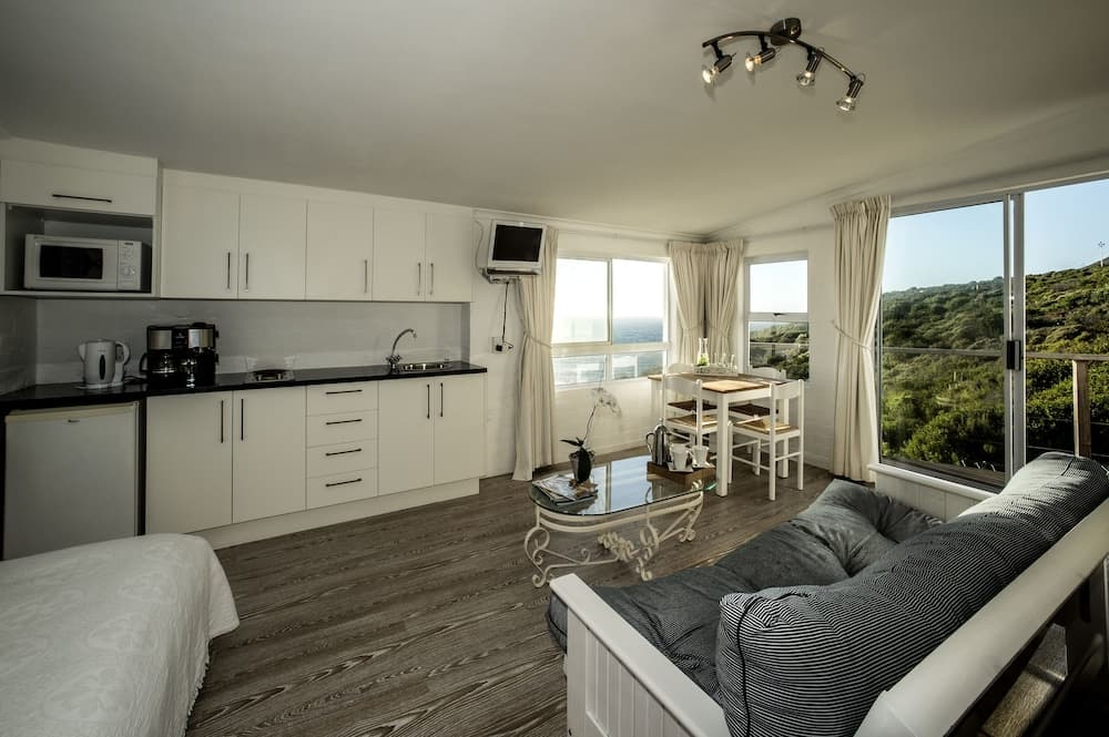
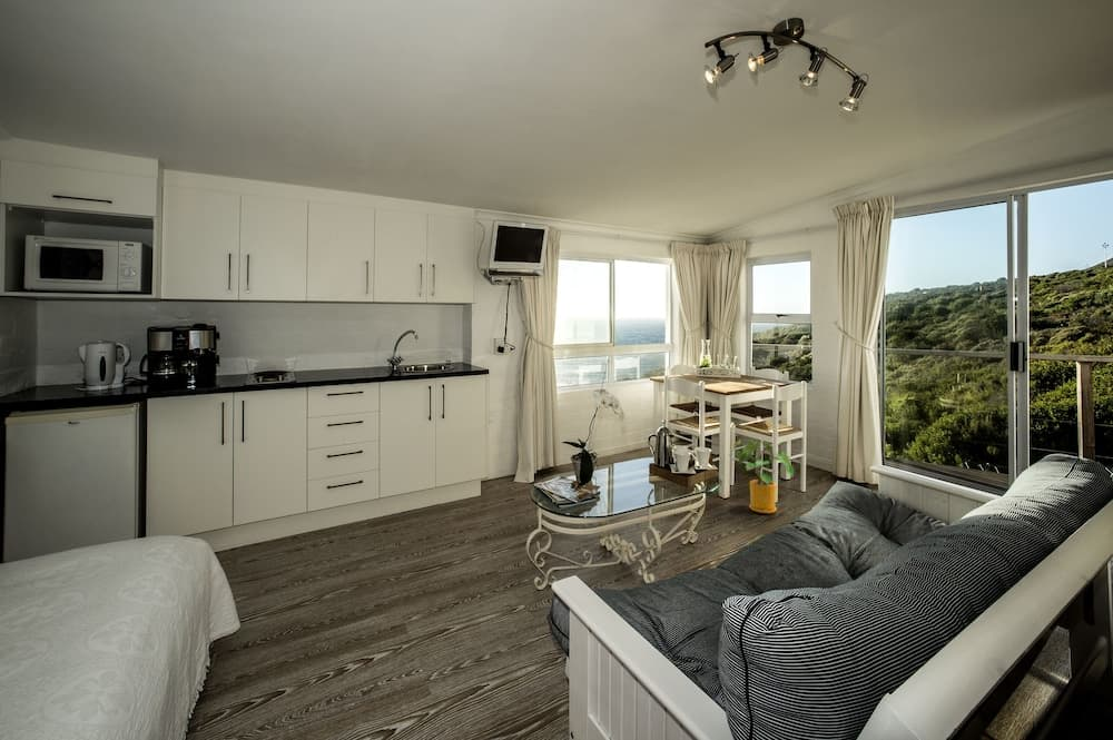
+ house plant (759, 475)
